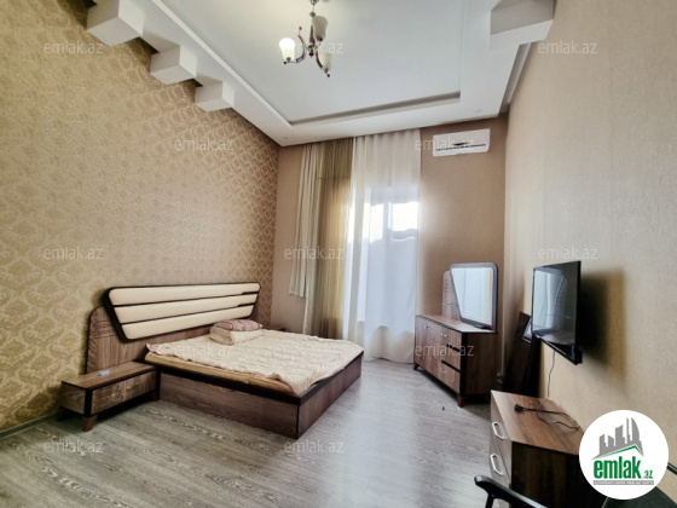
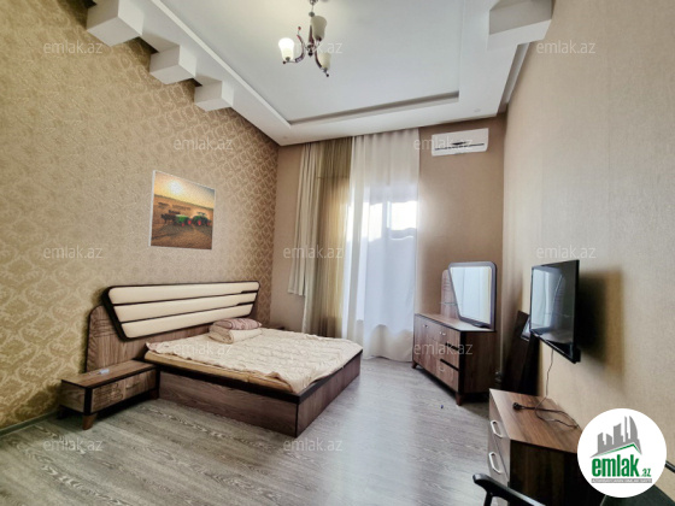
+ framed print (186, 214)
